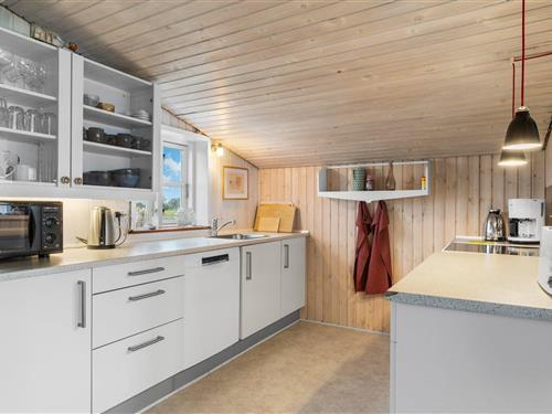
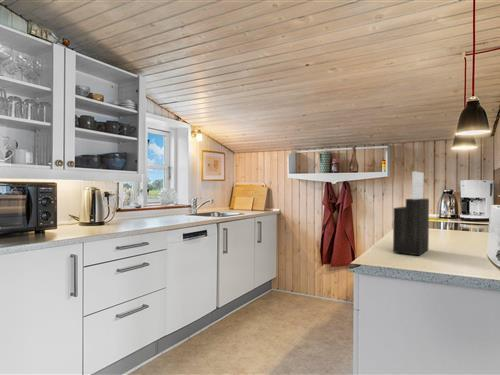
+ knife block (408, 211)
